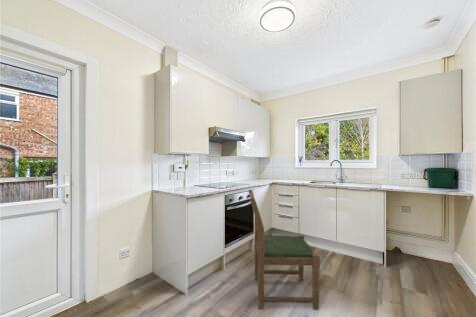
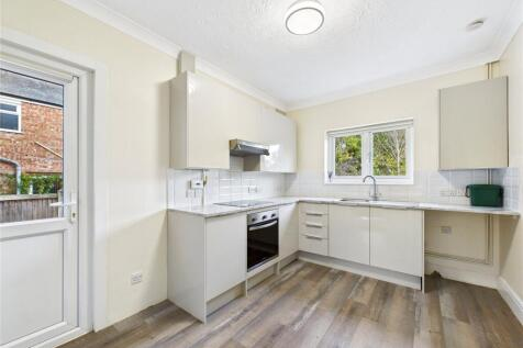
- dining chair (279, 242)
